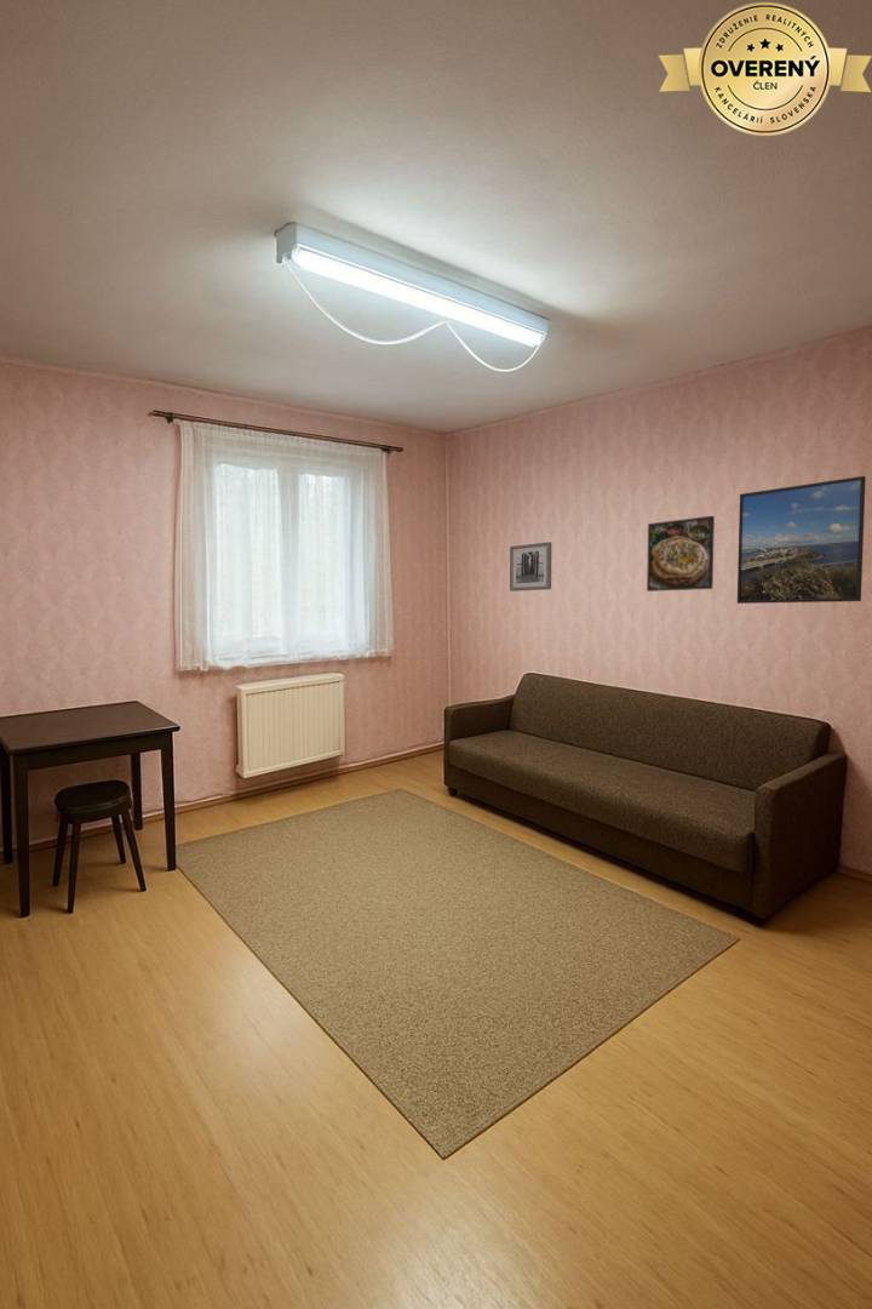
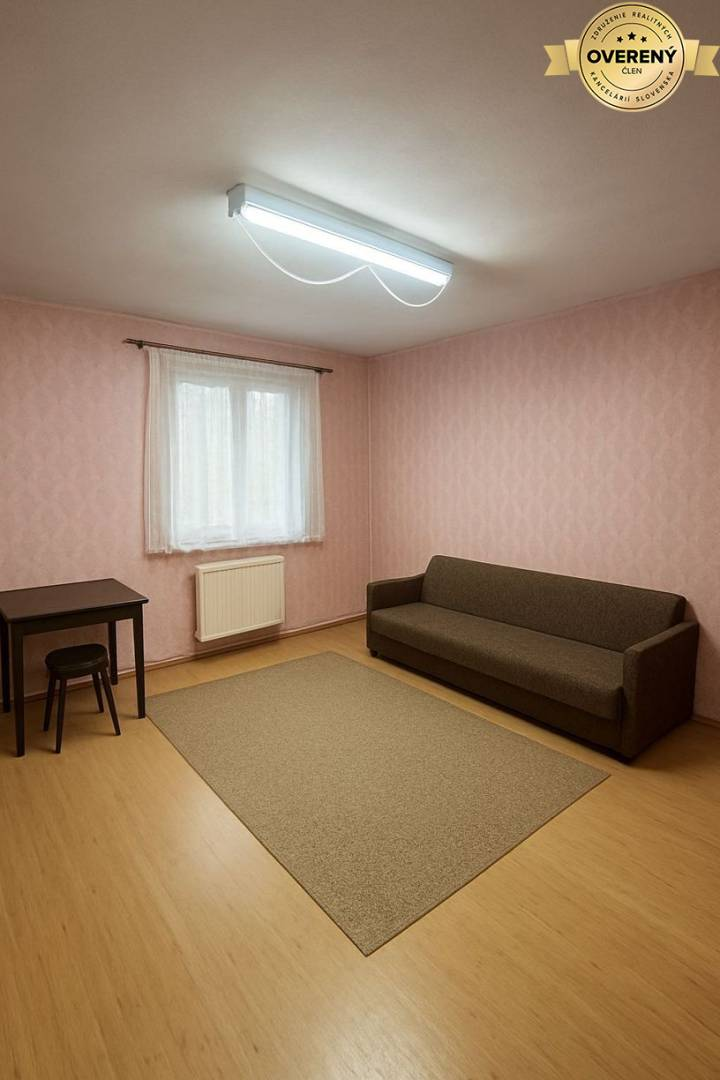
- wall art (529, 567)
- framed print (796, 544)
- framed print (678, 555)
